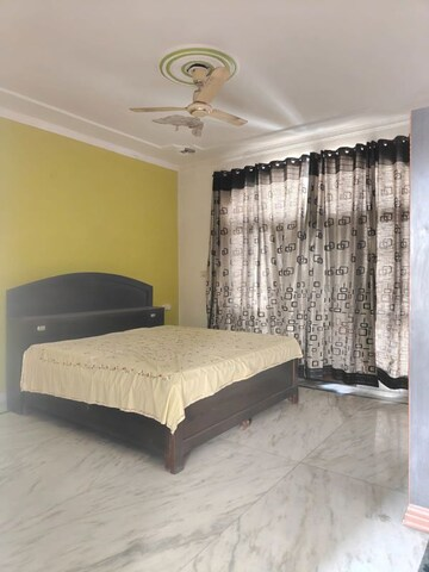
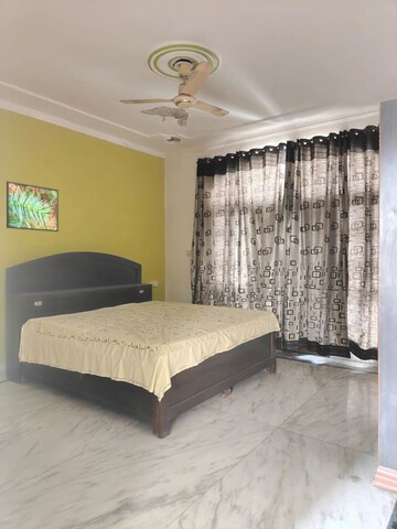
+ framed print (33, 207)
